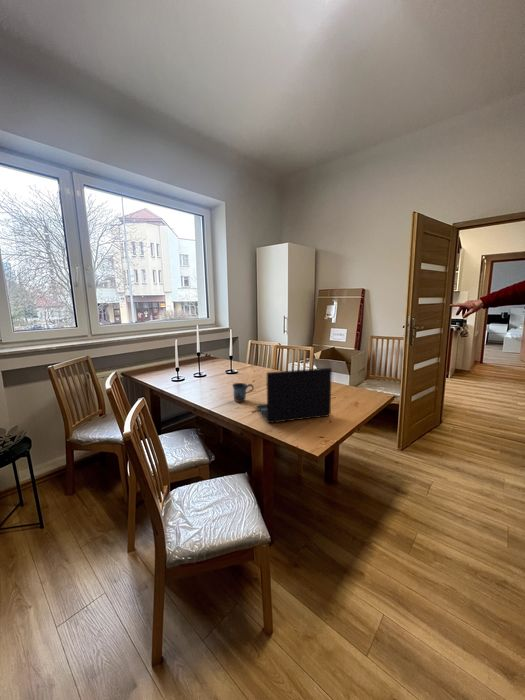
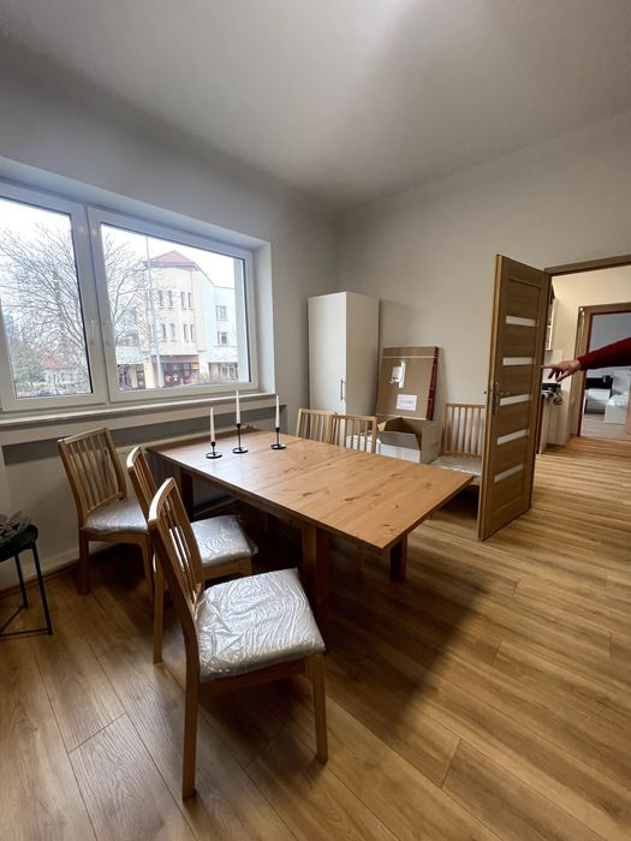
- mug (242, 392)
- laptop (291, 388)
